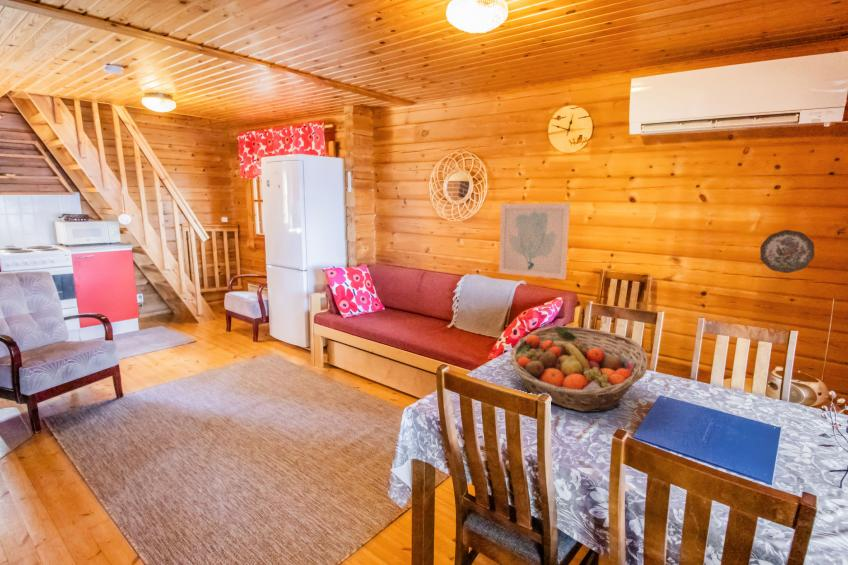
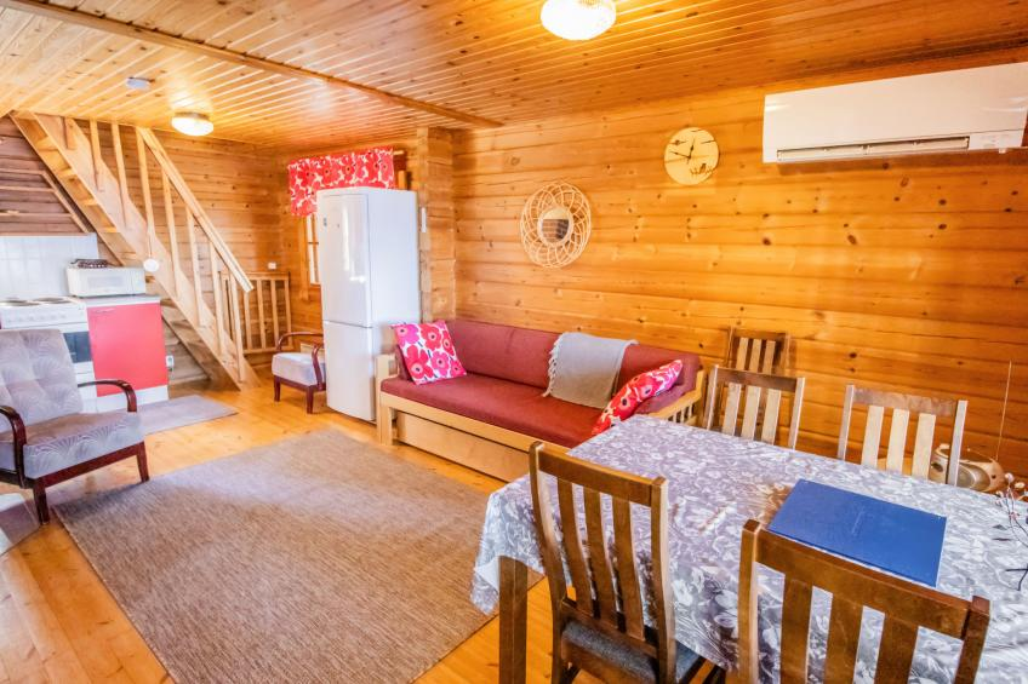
- fruit basket (574, 365)
- decorative plate (786, 251)
- wall art (532, 240)
